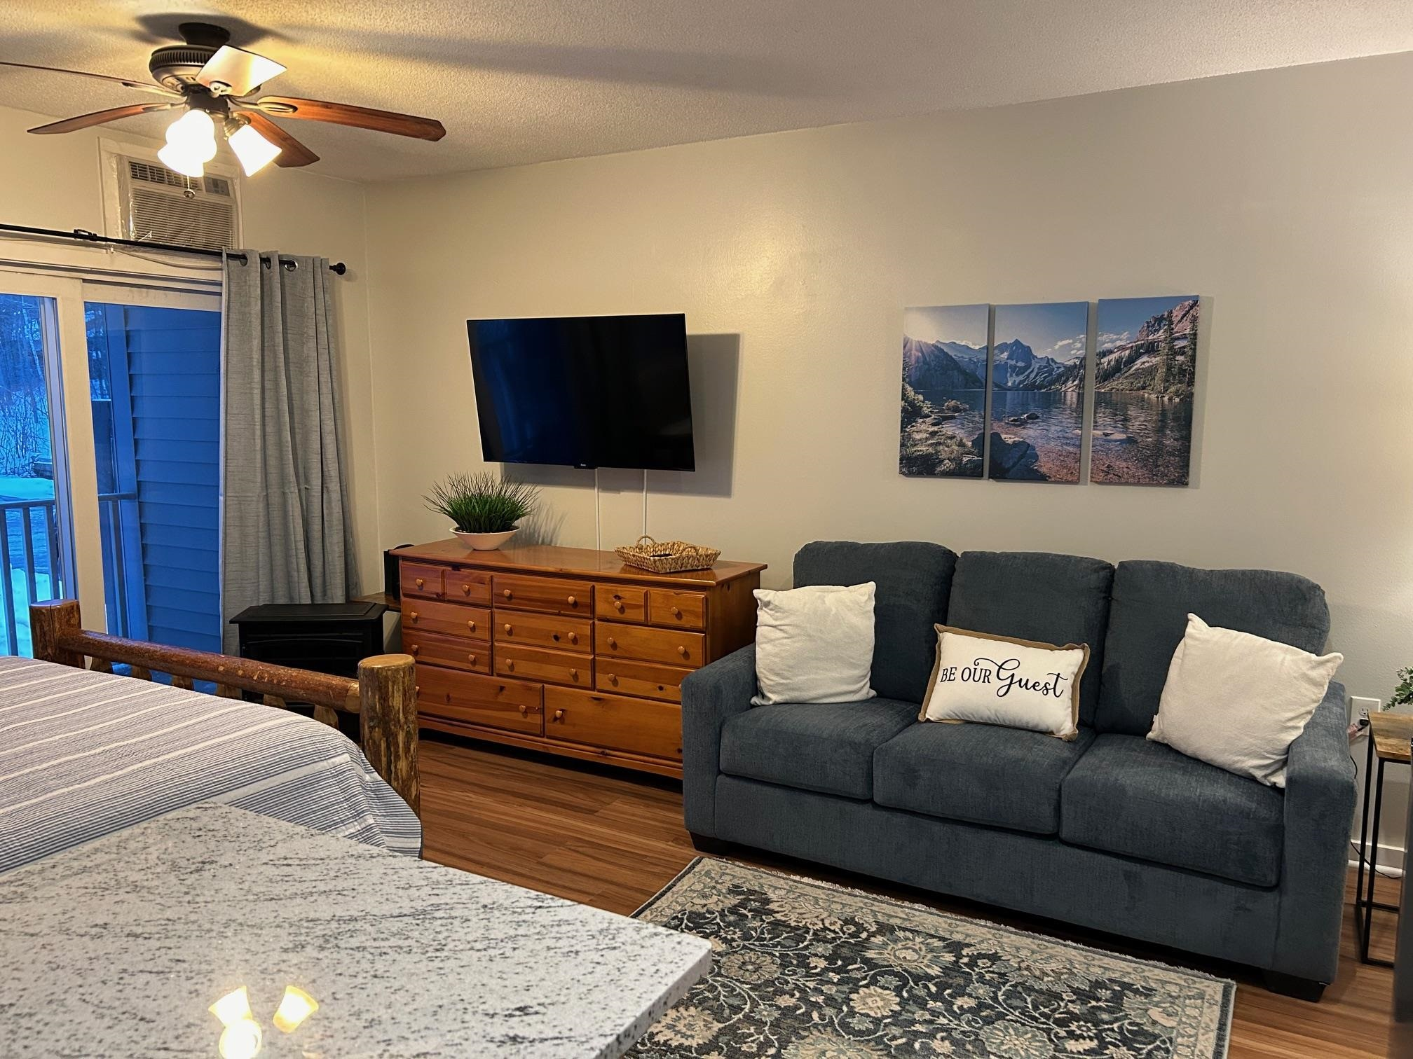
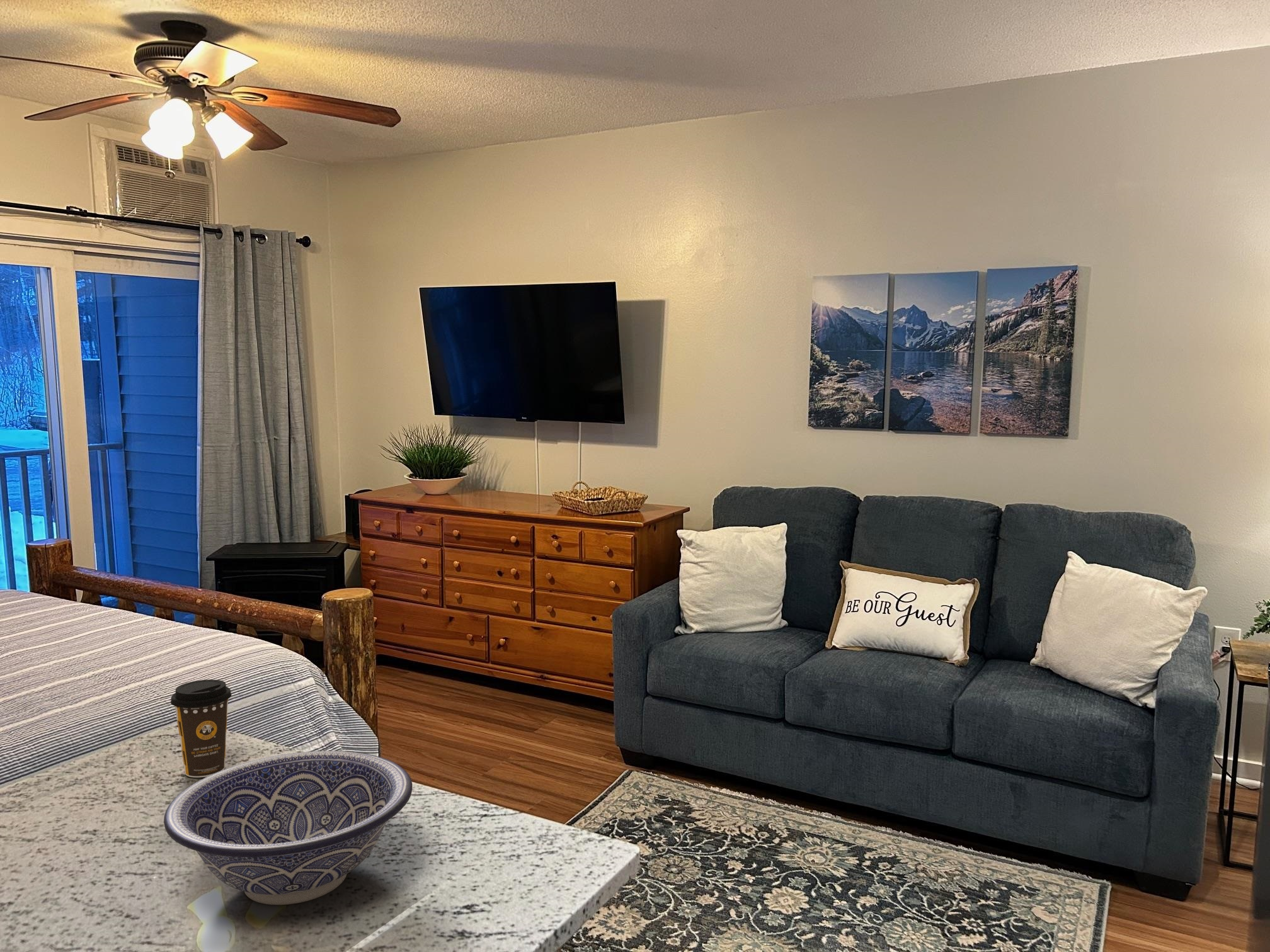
+ coffee cup (203, 728)
+ decorative bowl (294, 837)
